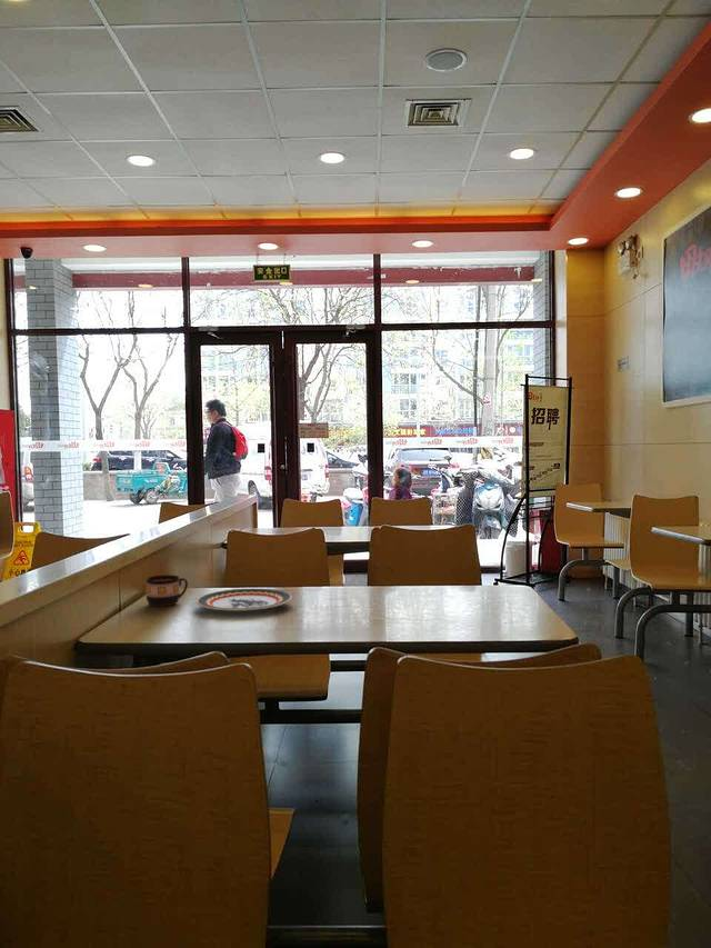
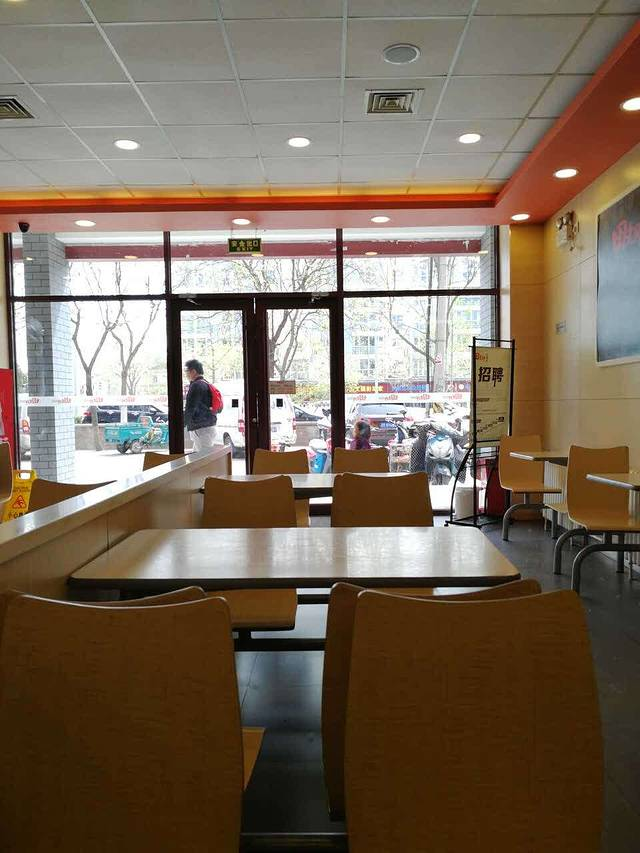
- plate (244, 601)
- cup (164, 590)
